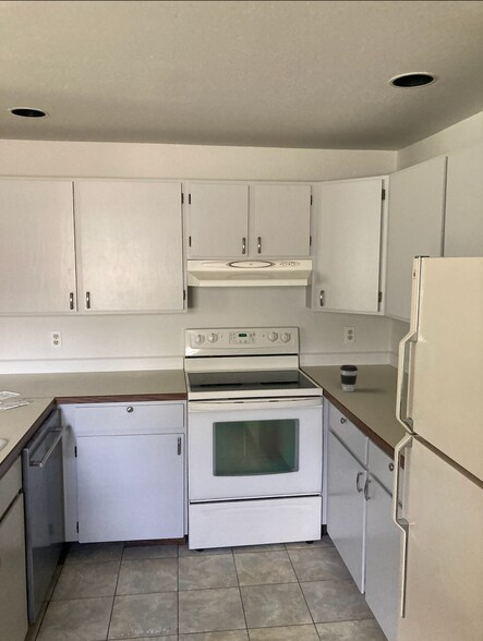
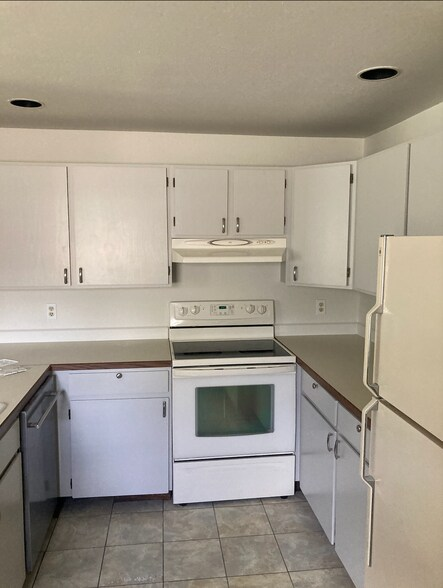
- coffee cup (348, 377)
